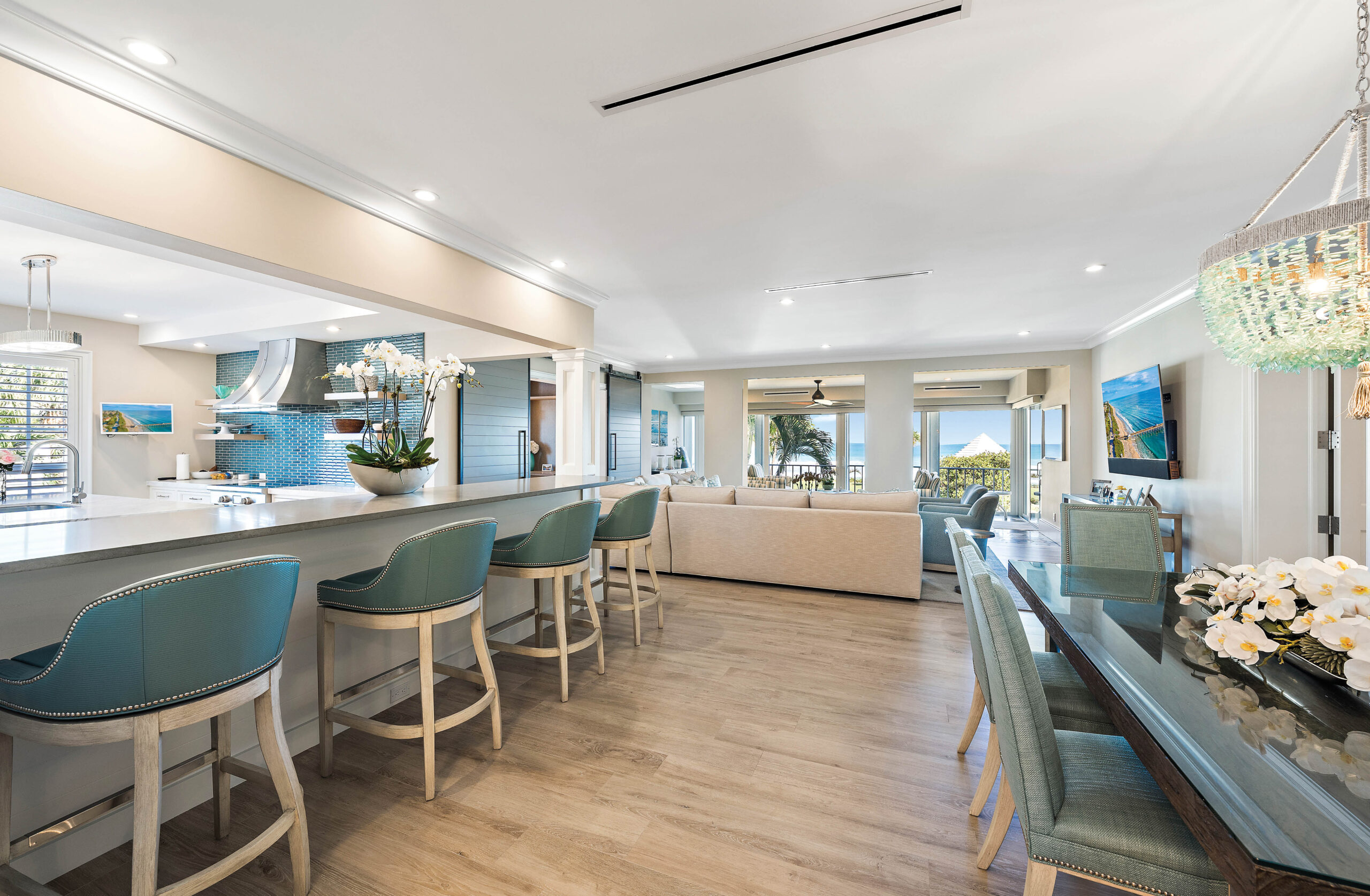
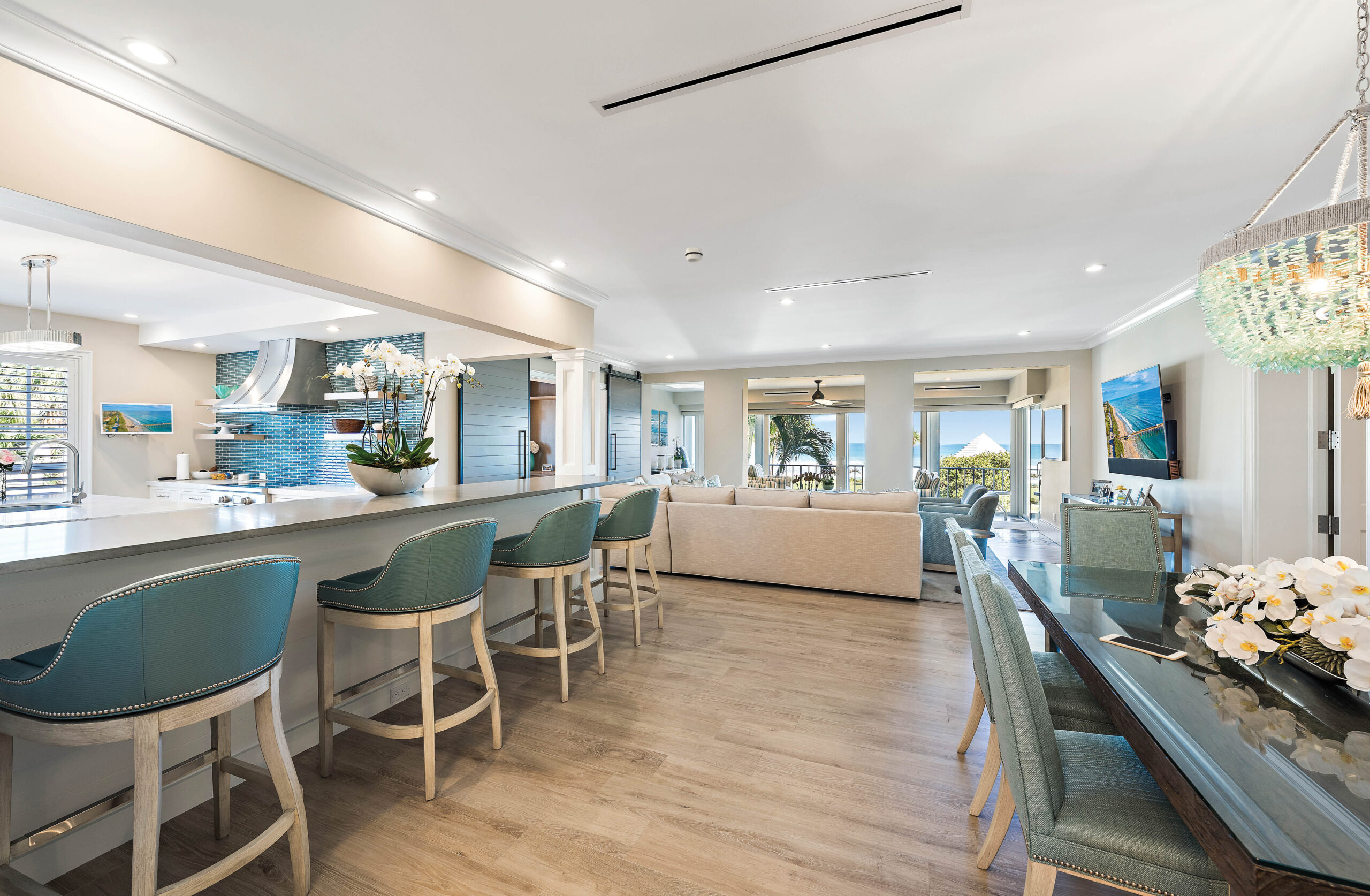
+ cell phone (1141, 646)
+ smoke detector (694, 255)
